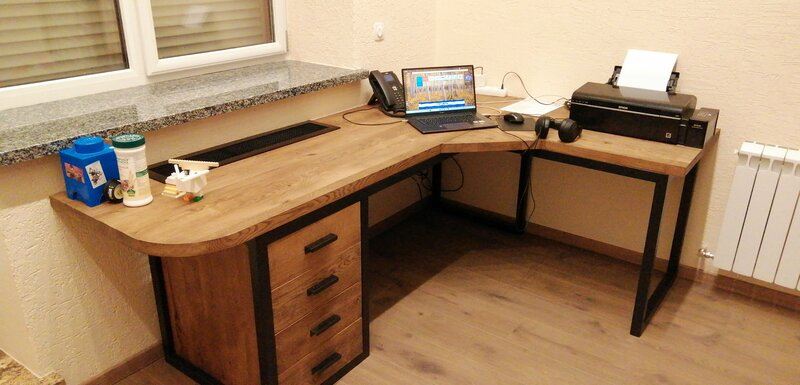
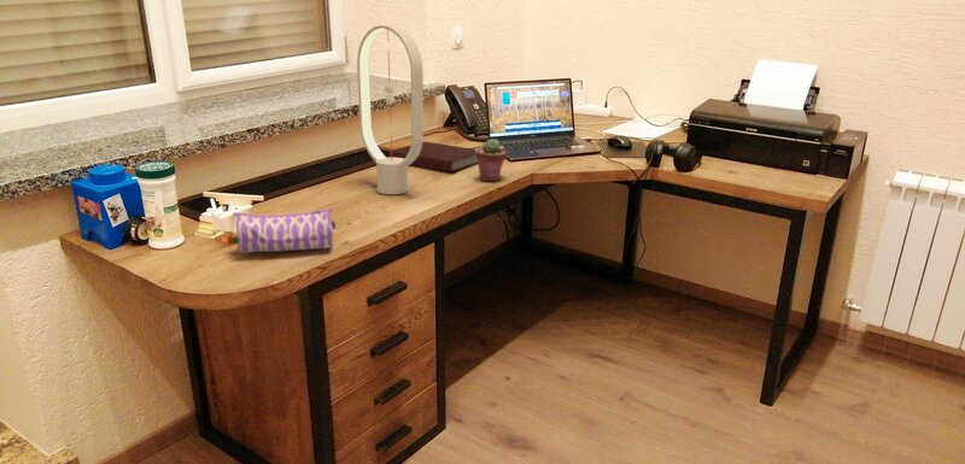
+ potted succulent (490, 158)
+ desk lamp (390, 110)
+ pencil case (286, 229)
+ notebook (437, 155)
